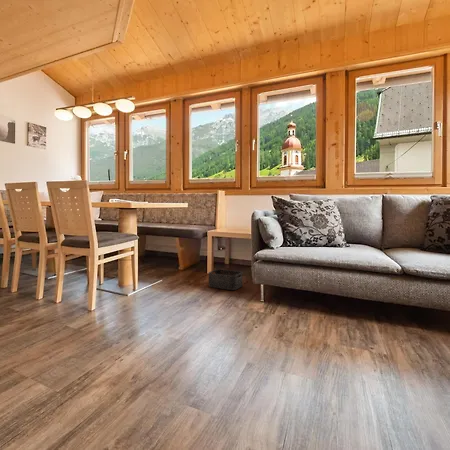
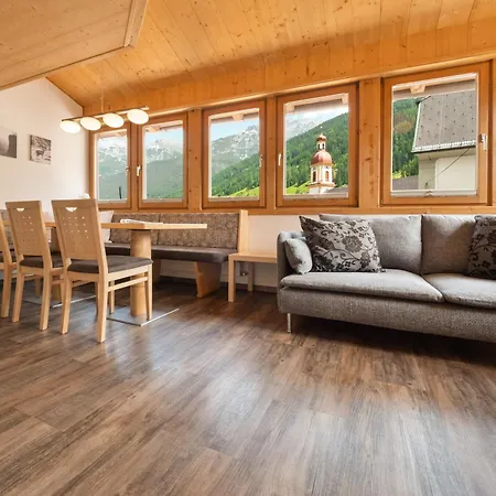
- storage bin (225, 279)
